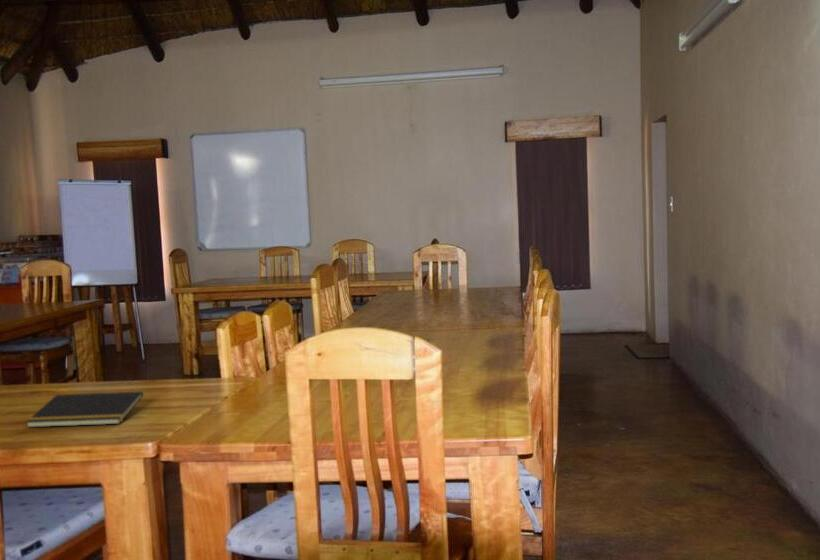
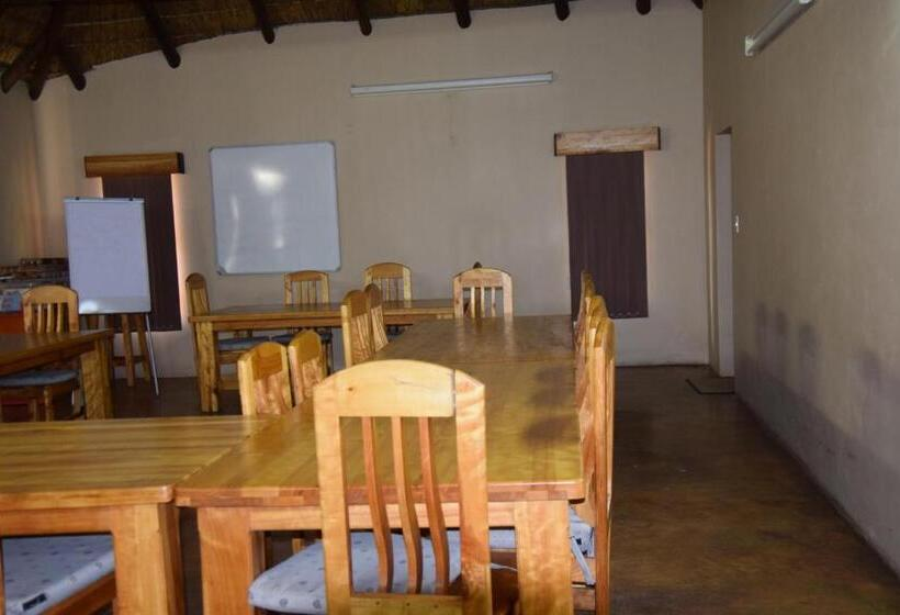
- notepad (86, 408)
